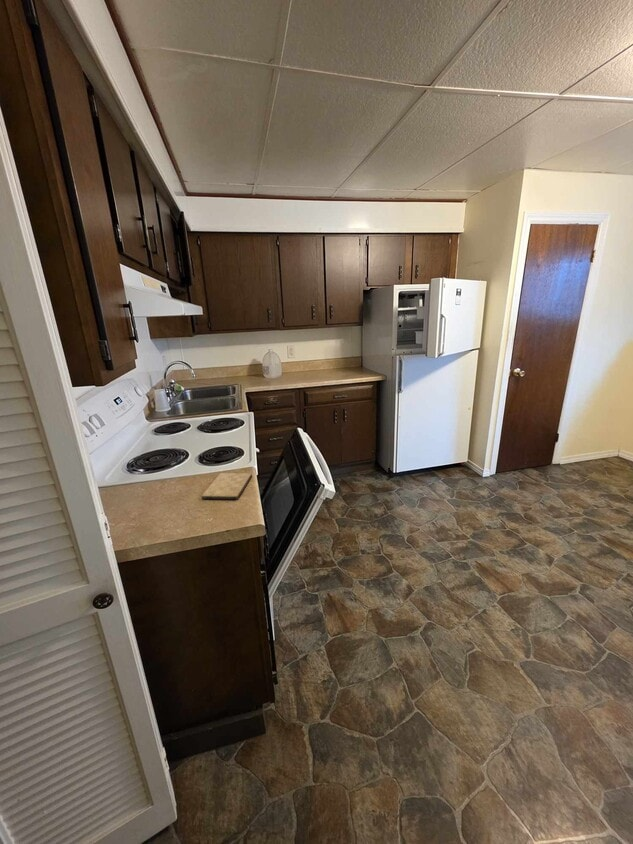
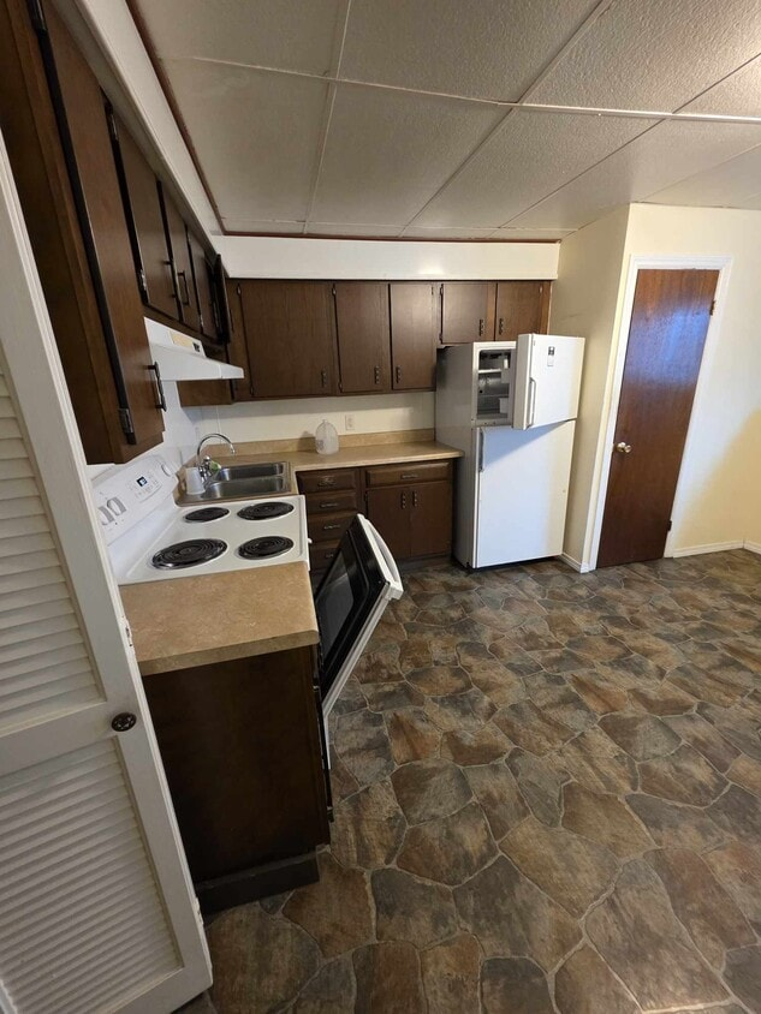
- cutting board (228, 485)
